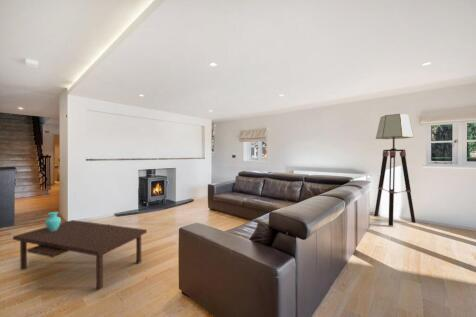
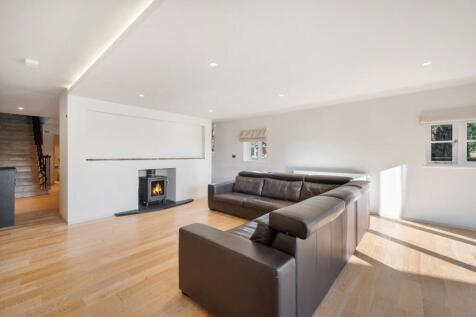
- floor lamp (393, 168)
- coffee table (77, 242)
